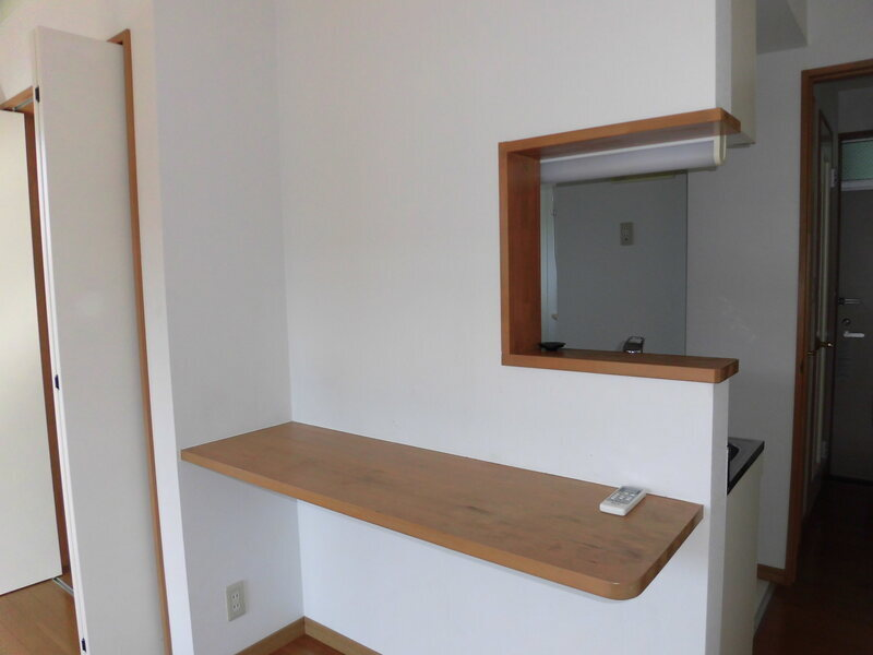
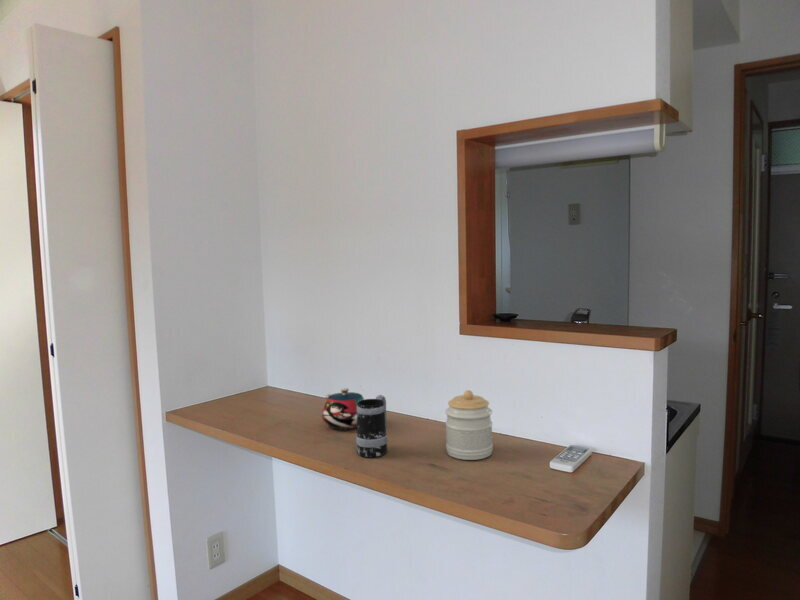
+ mug (374, 424)
+ jar (468, 421)
+ teapot (346, 407)
